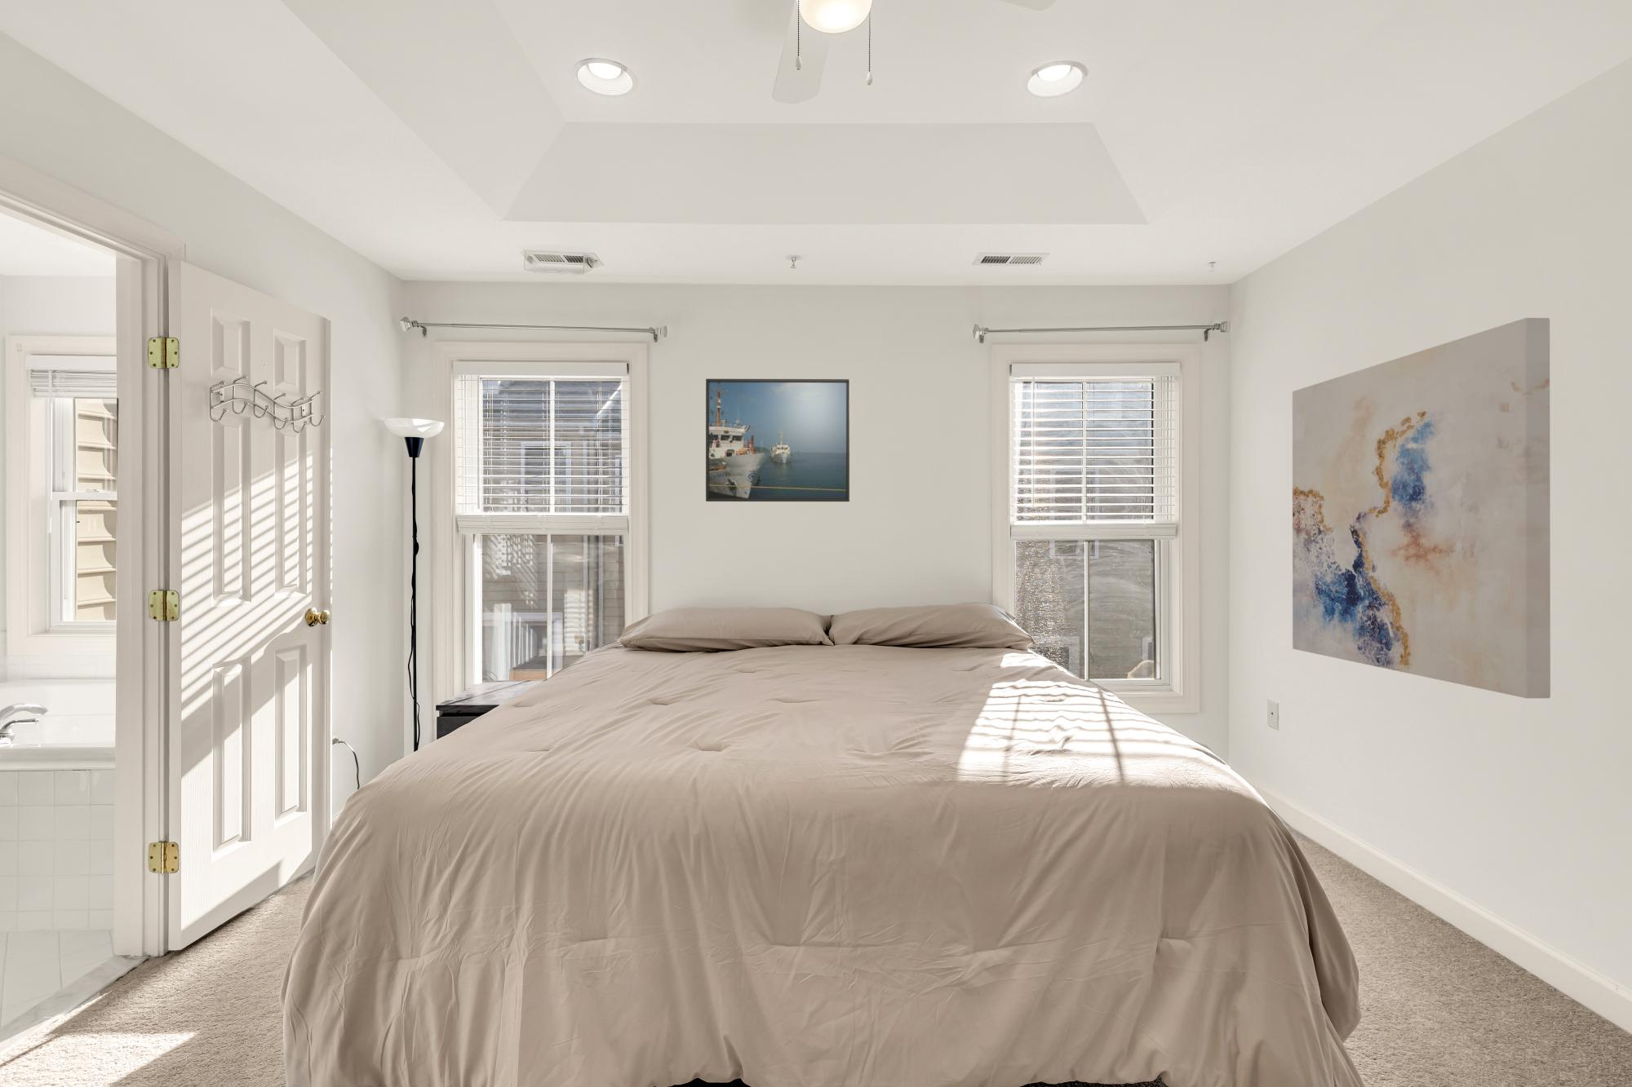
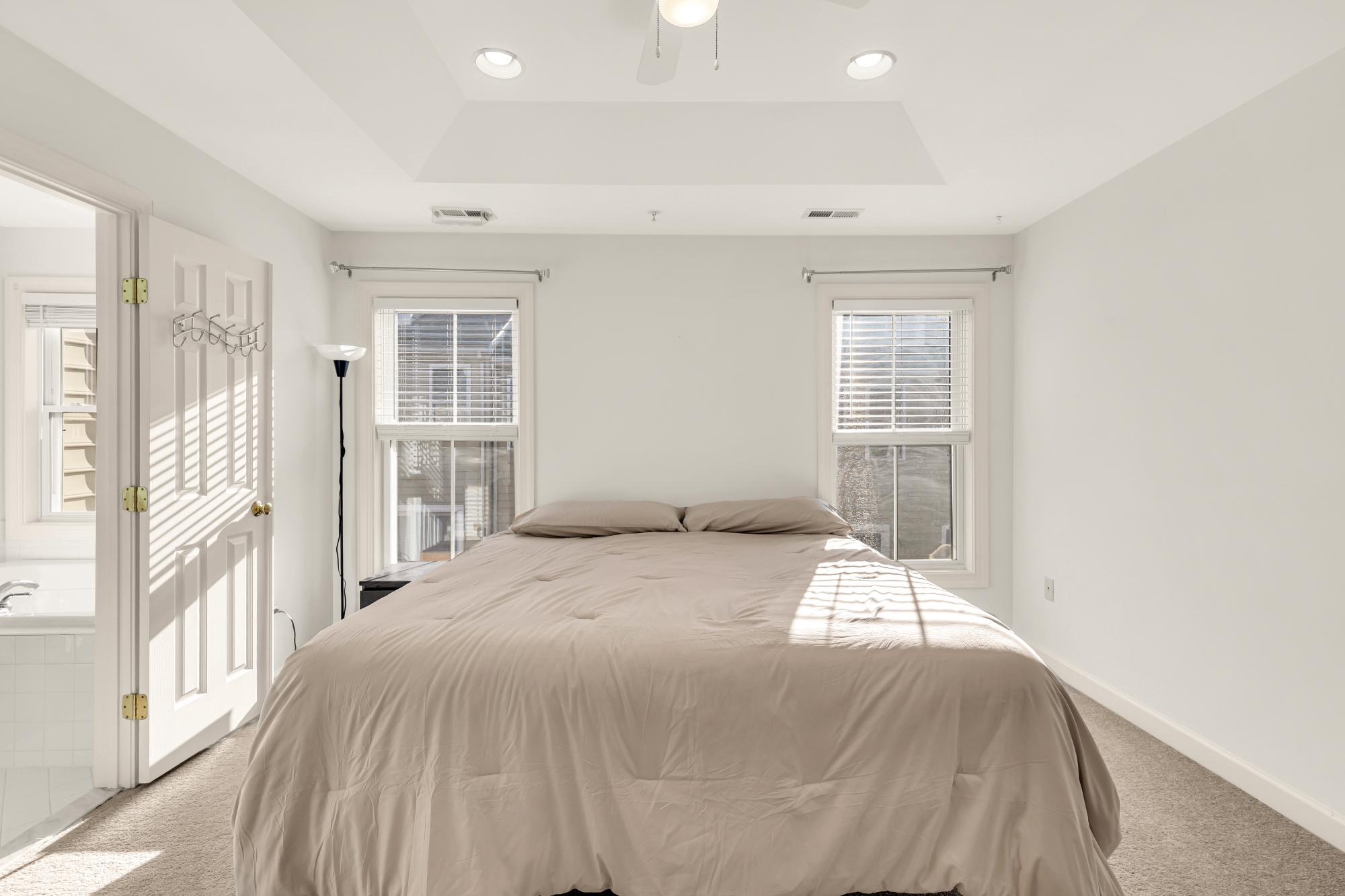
- wall art (1397, 514)
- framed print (778, 440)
